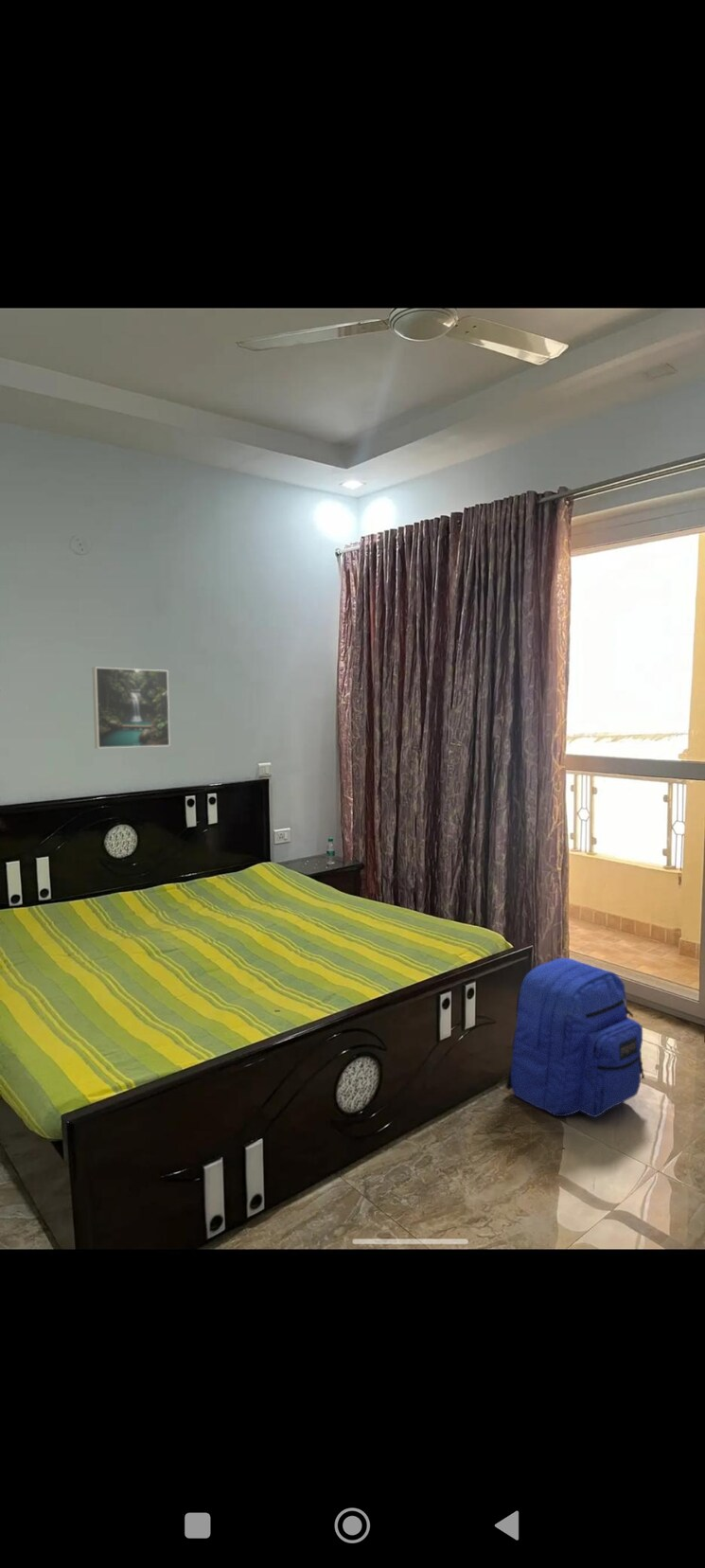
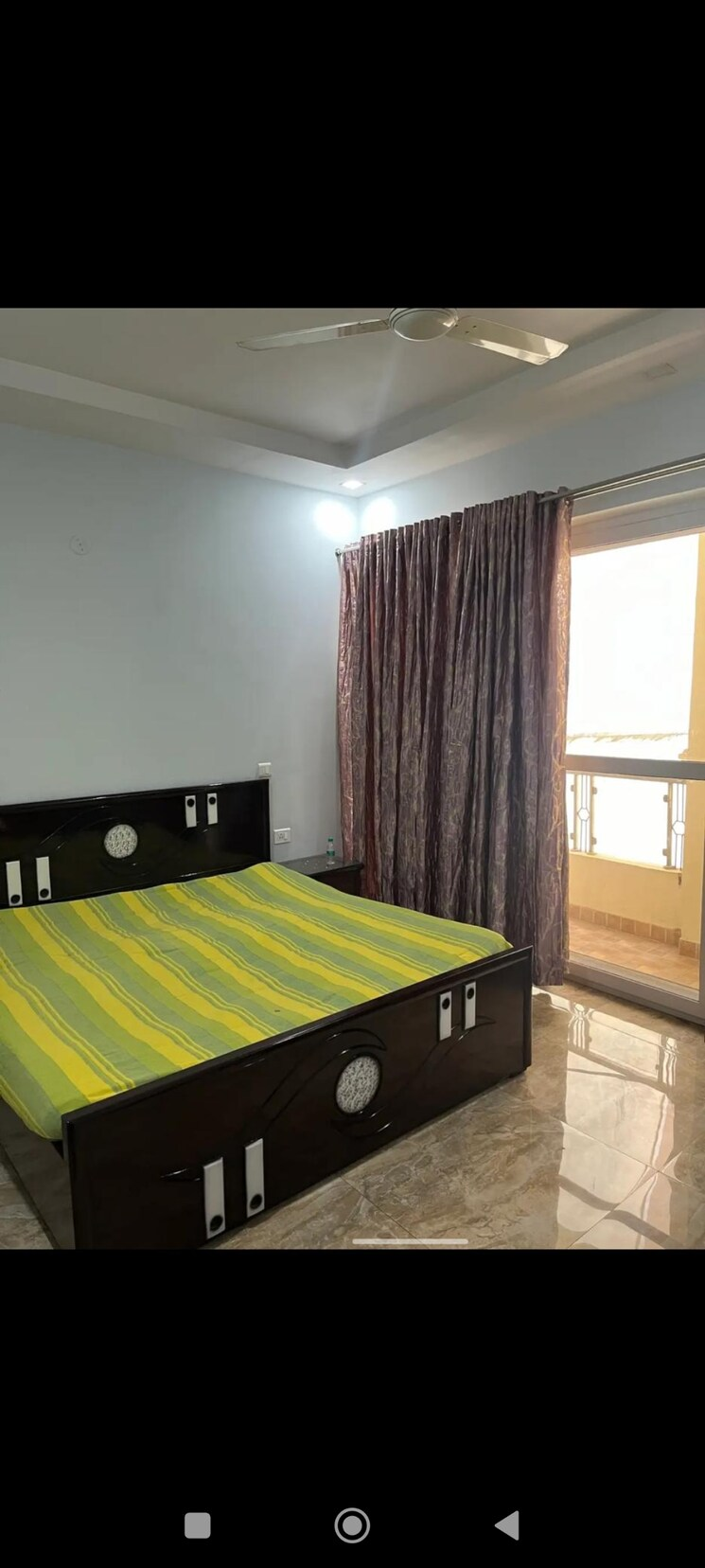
- backpack (580, 1031)
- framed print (132, 707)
